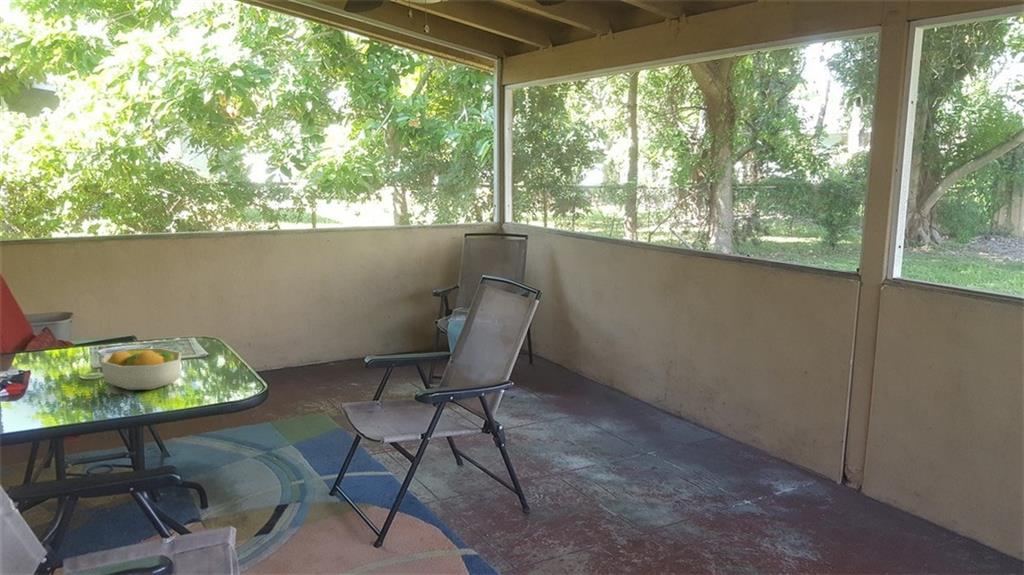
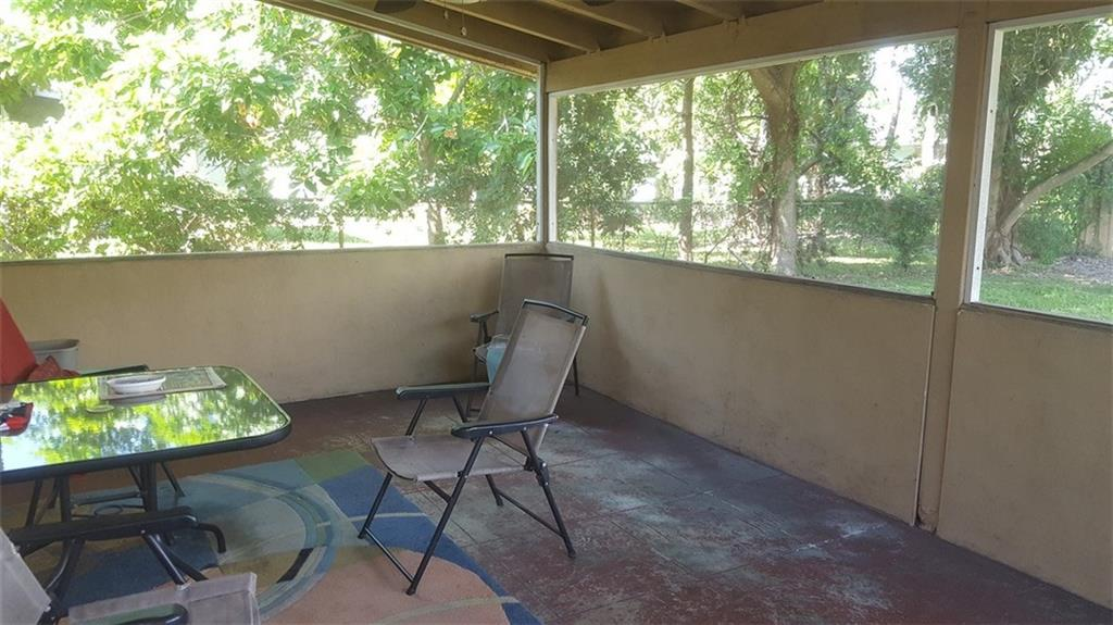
- fruit bowl (142, 363)
